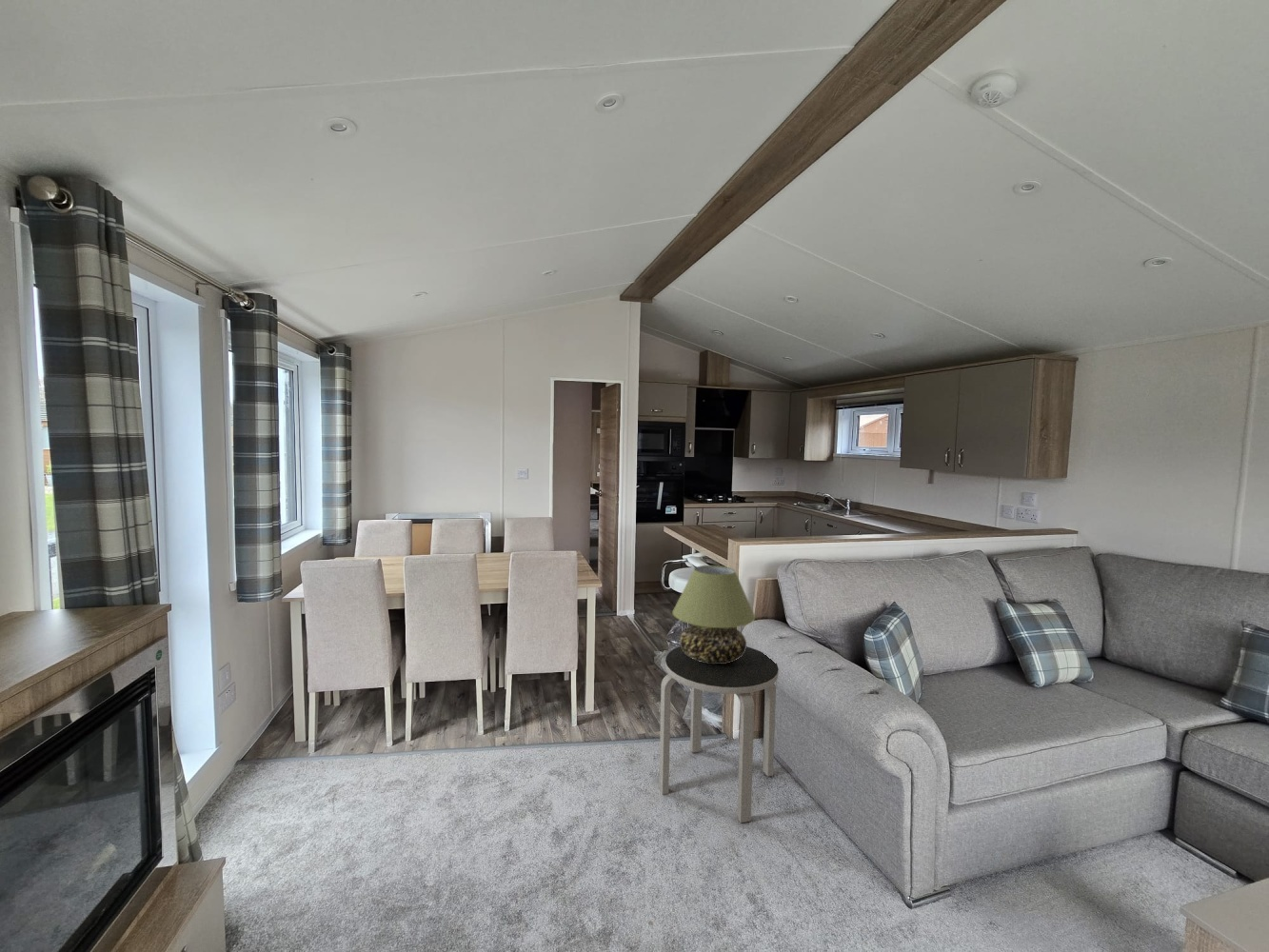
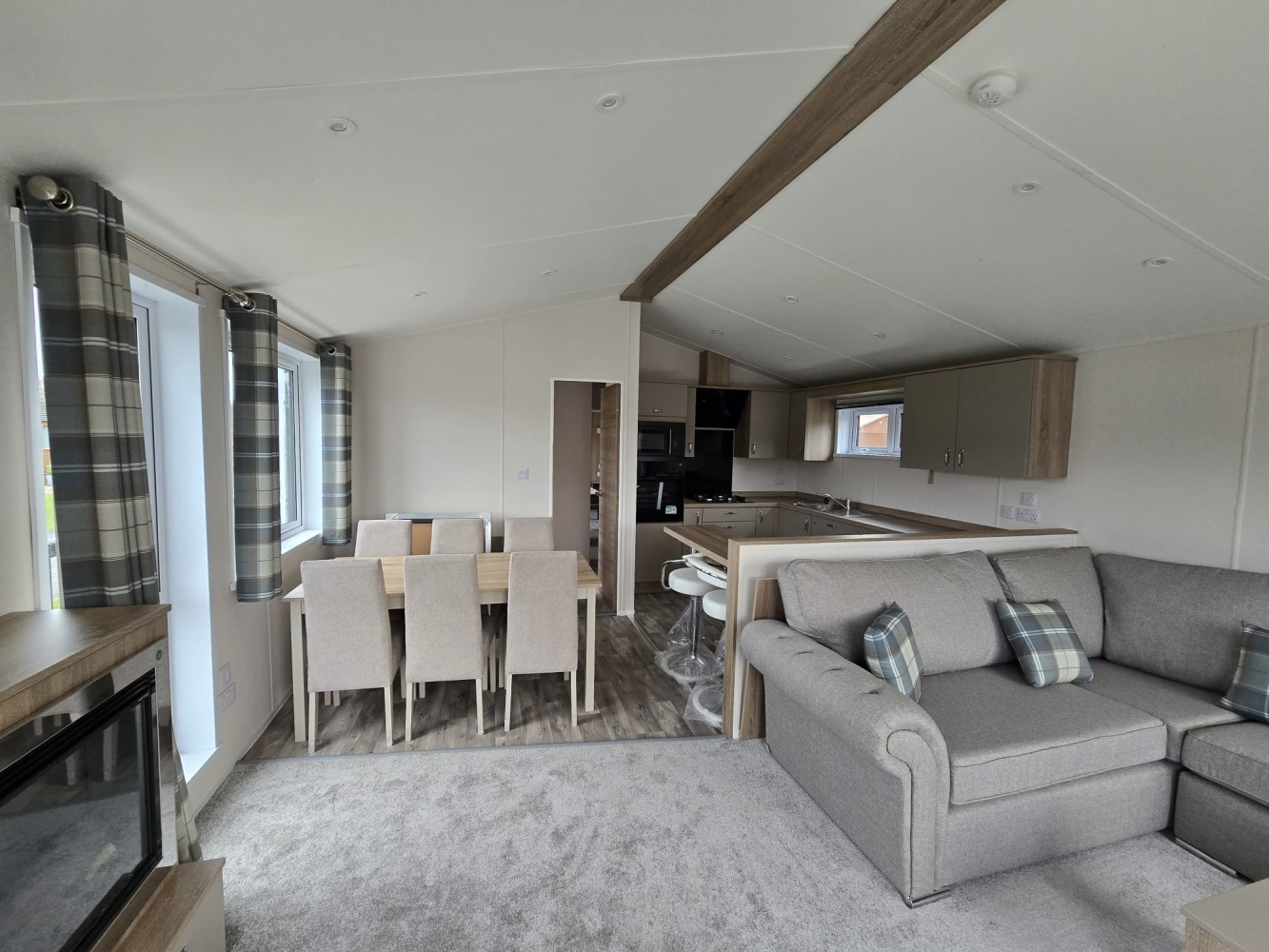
- side table (701, 722)
- table lamp (713, 613)
